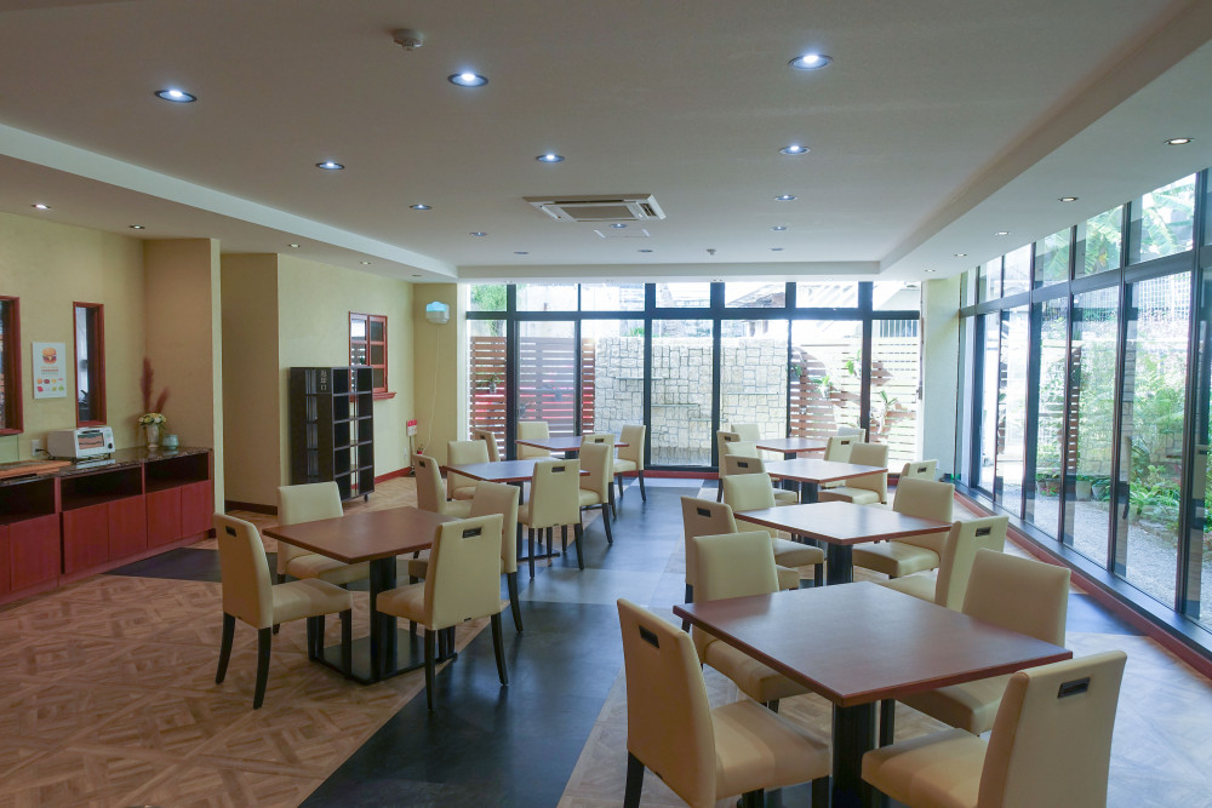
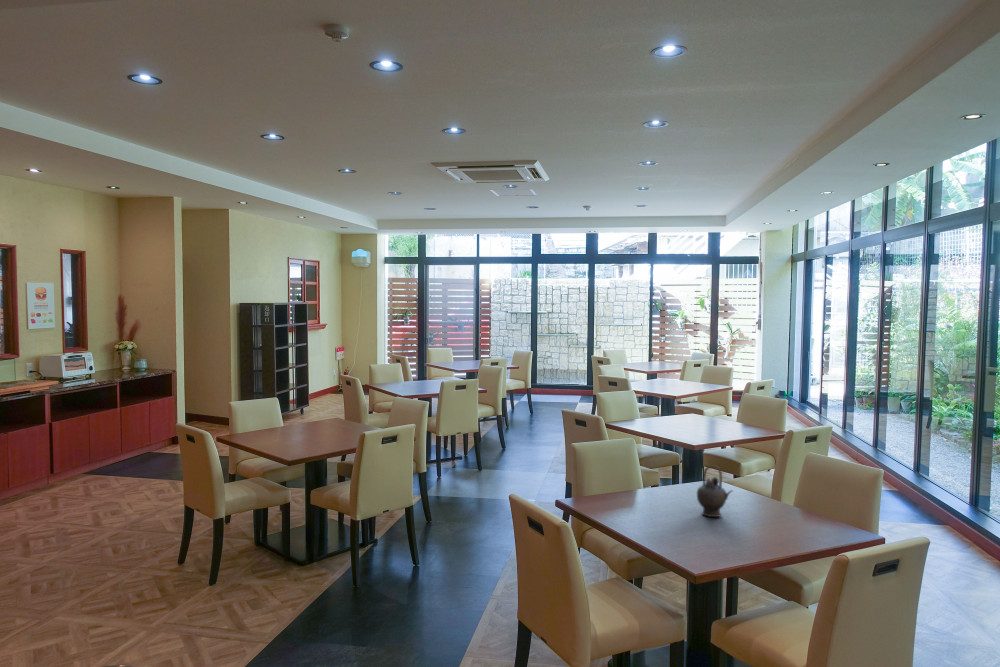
+ teapot (714, 490)
